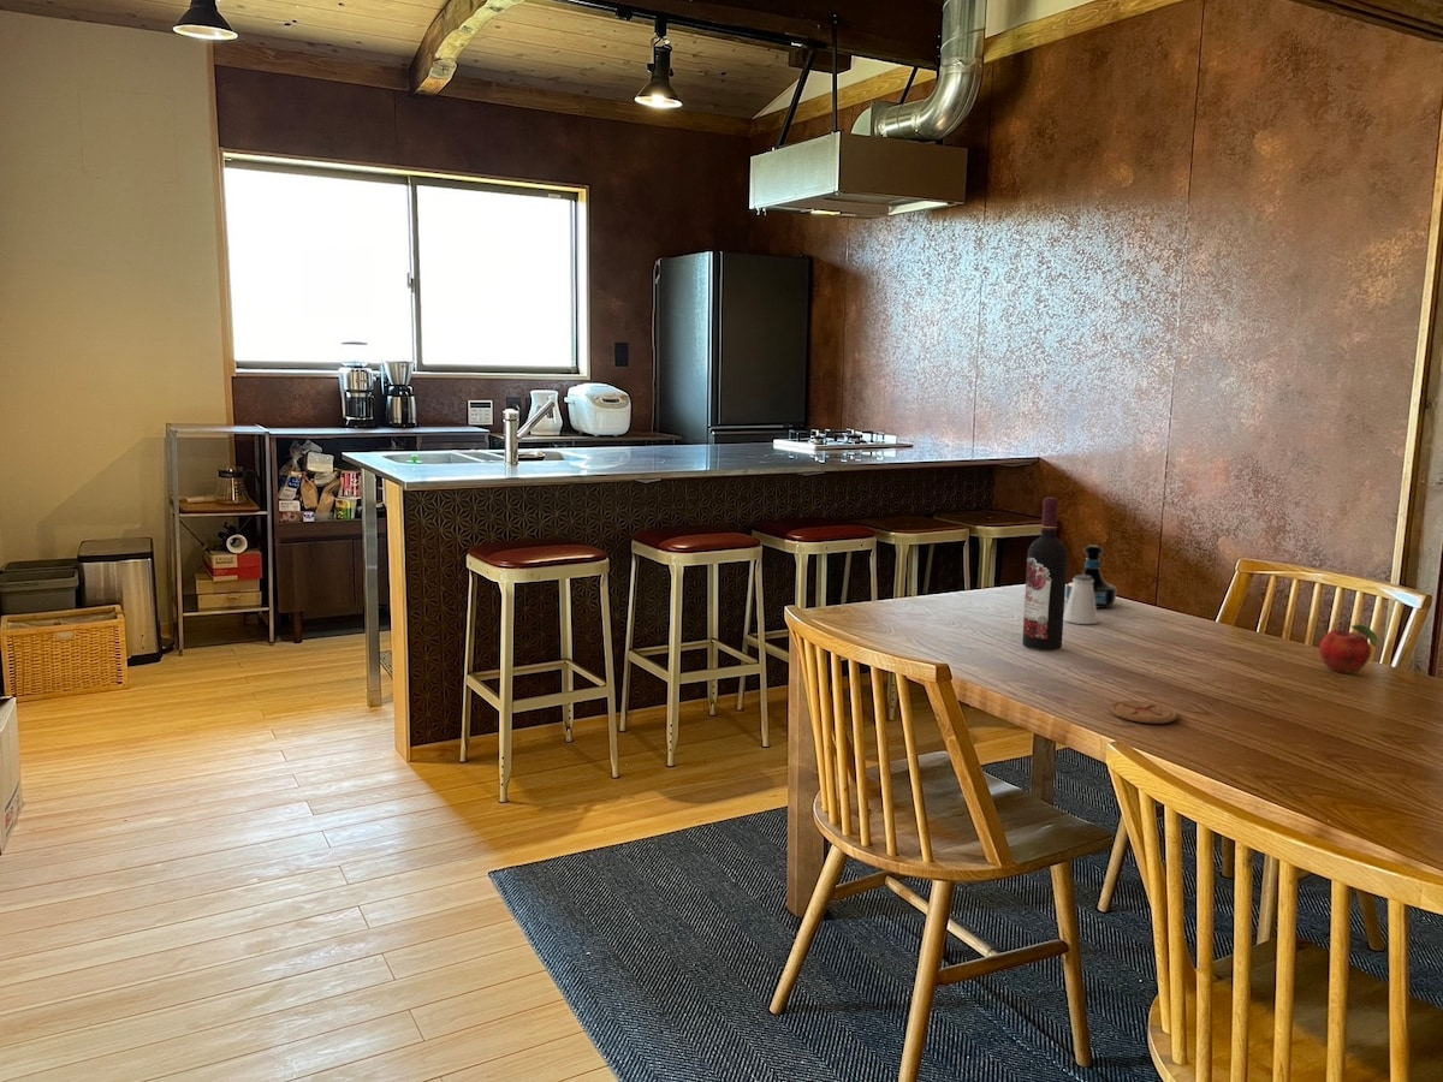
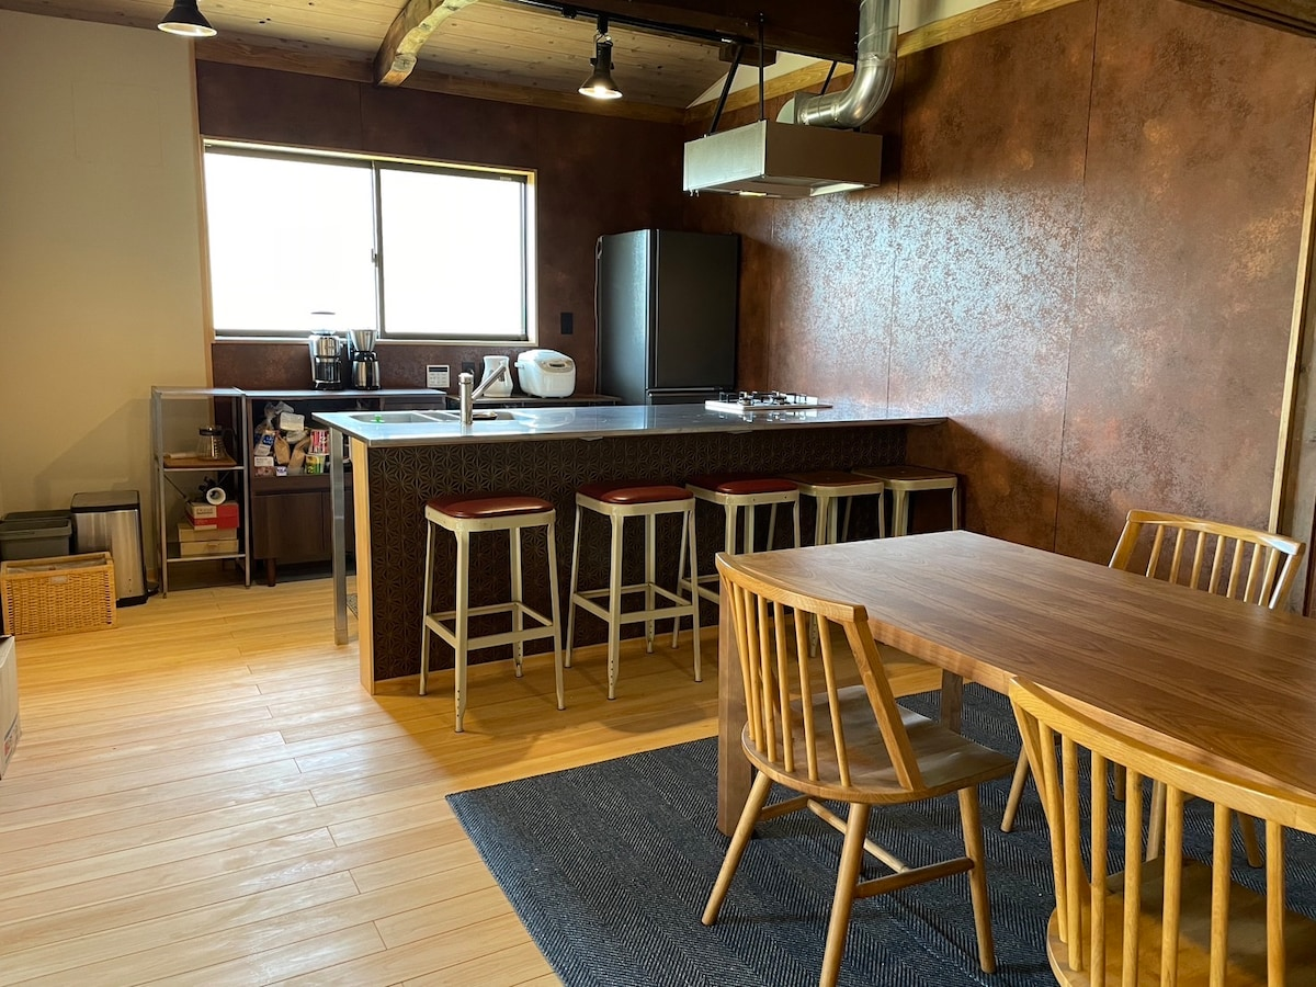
- tequila bottle (1092, 575)
- fruit (1348, 646)
- wine bottle (1046, 572)
- coaster (1142, 712)
- saltshaker (1081, 598)
